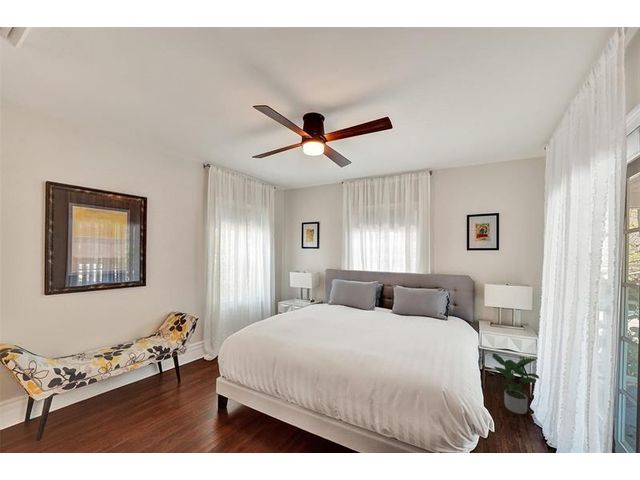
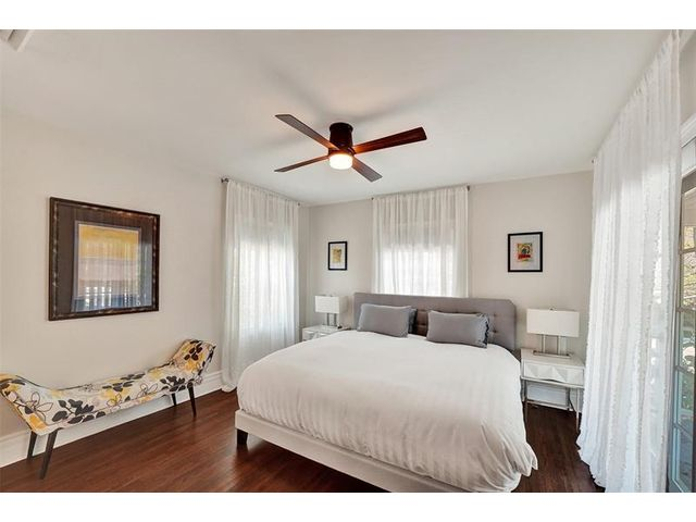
- potted plant (513, 380)
